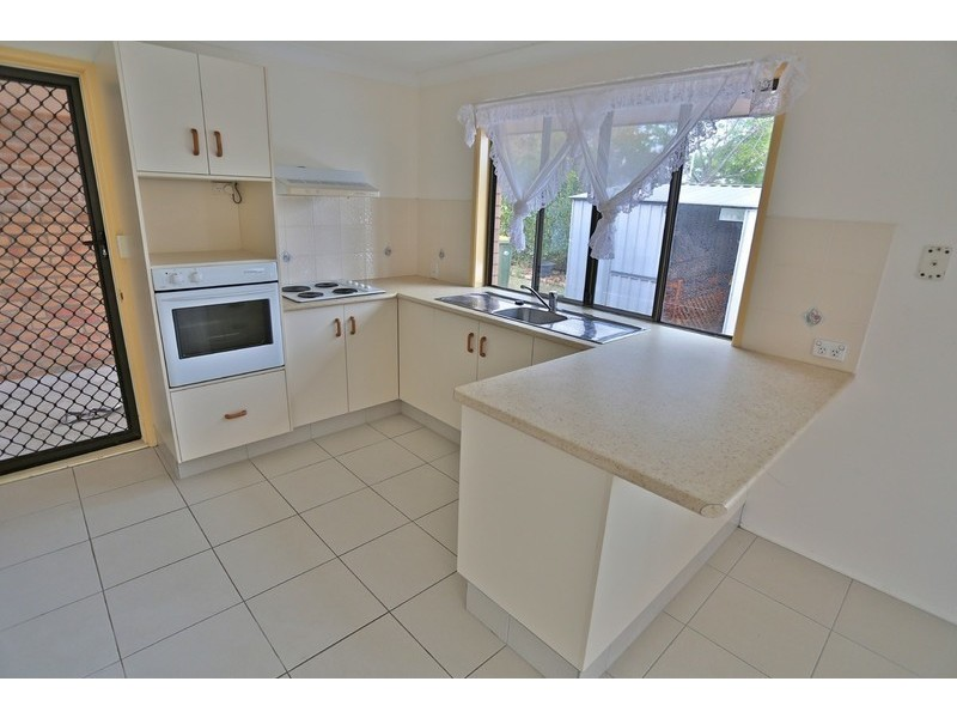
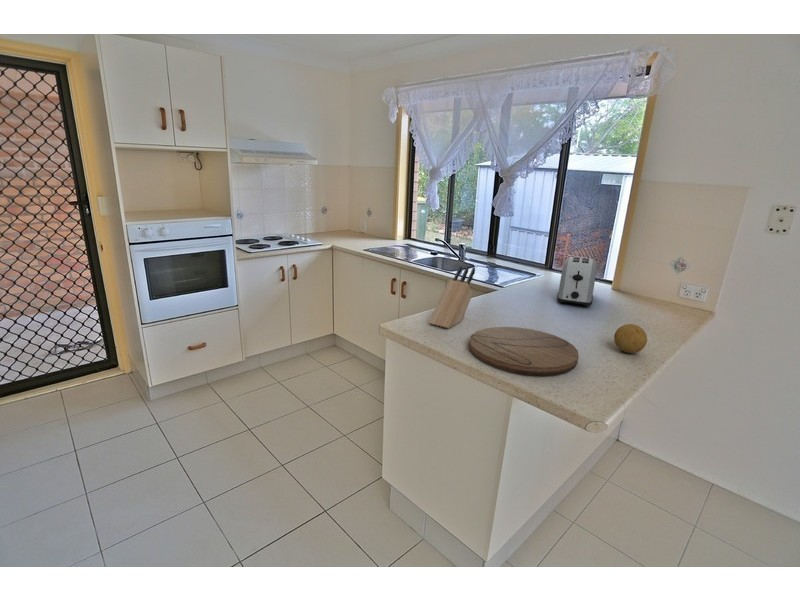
+ toaster (577, 279)
+ fruit (630, 338)
+ knife block (454, 294)
+ cutting board (522, 348)
